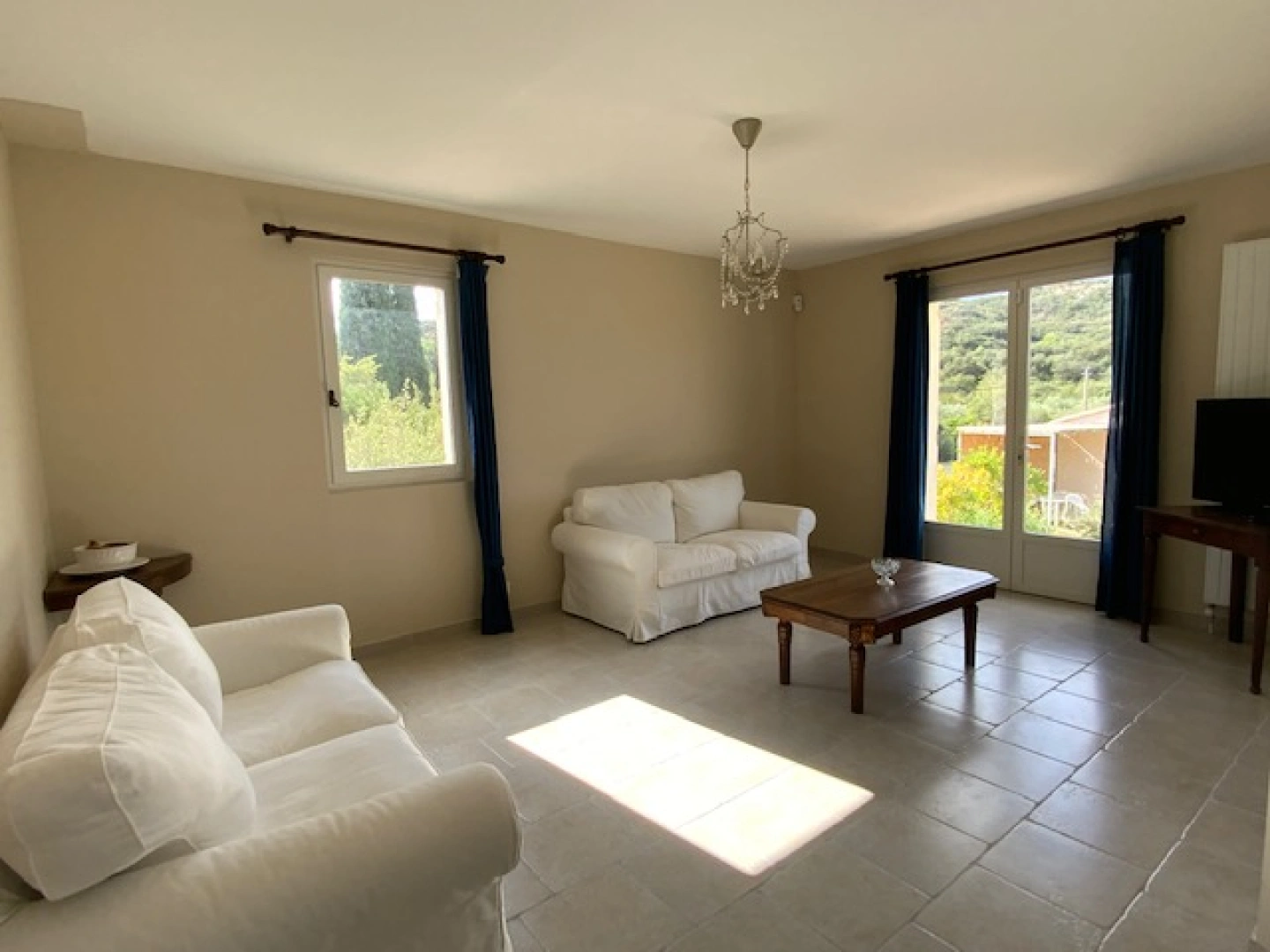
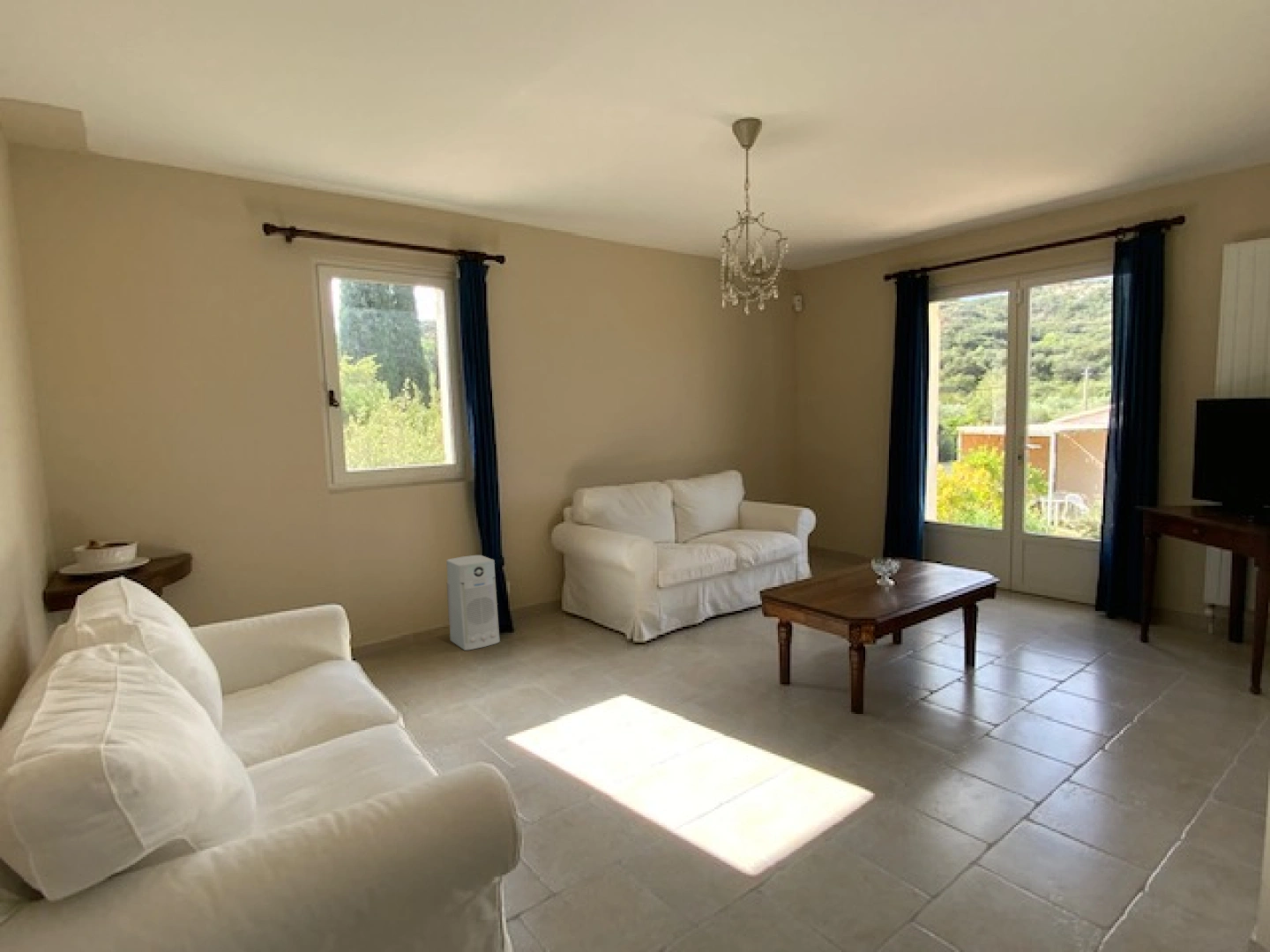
+ air purifier (472, 600)
